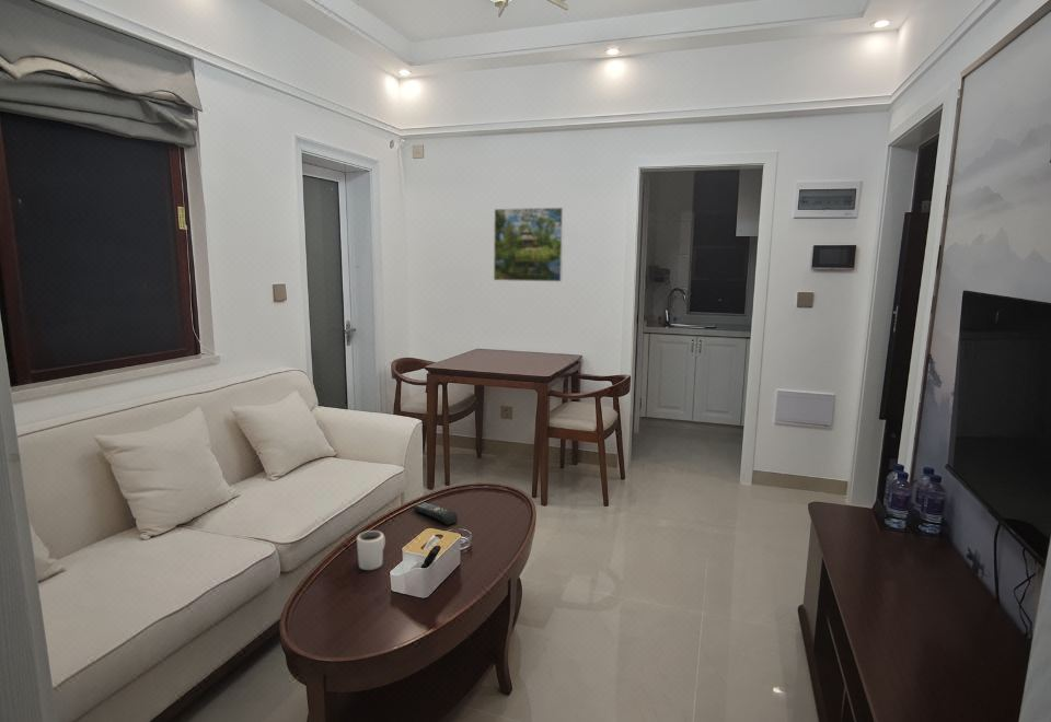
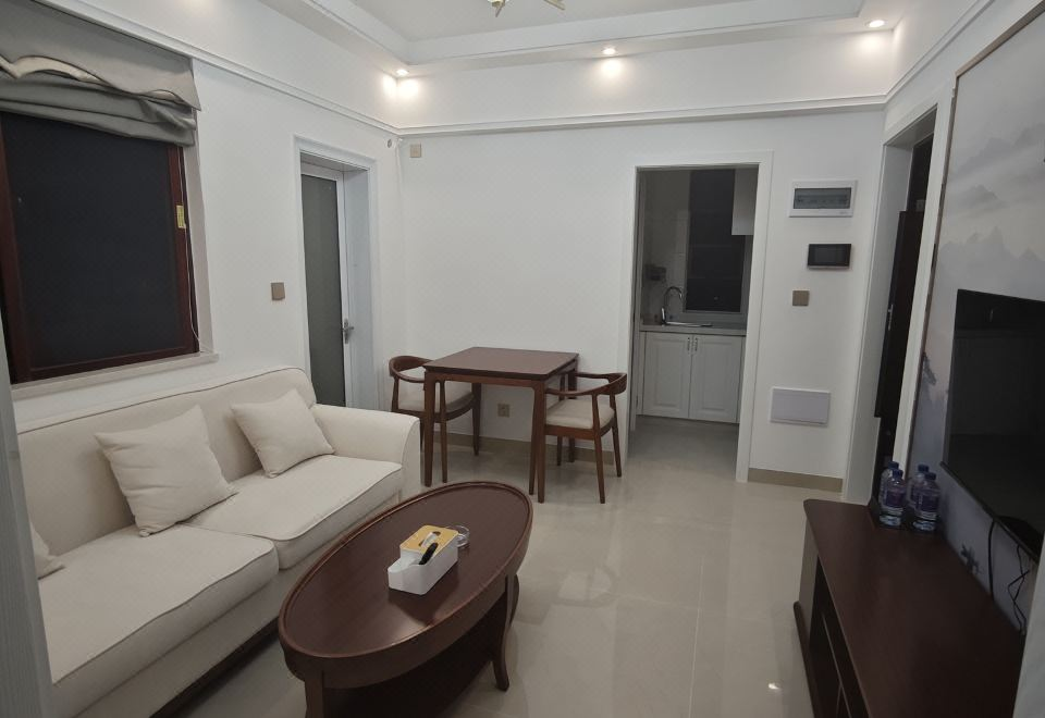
- mug (373, 548)
- remote control (435, 511)
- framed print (528, 245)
